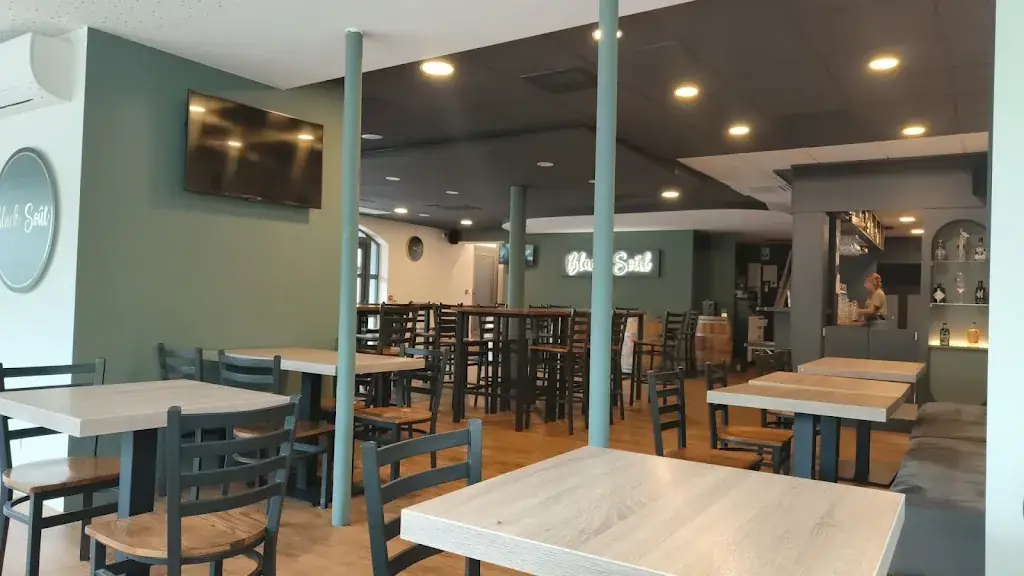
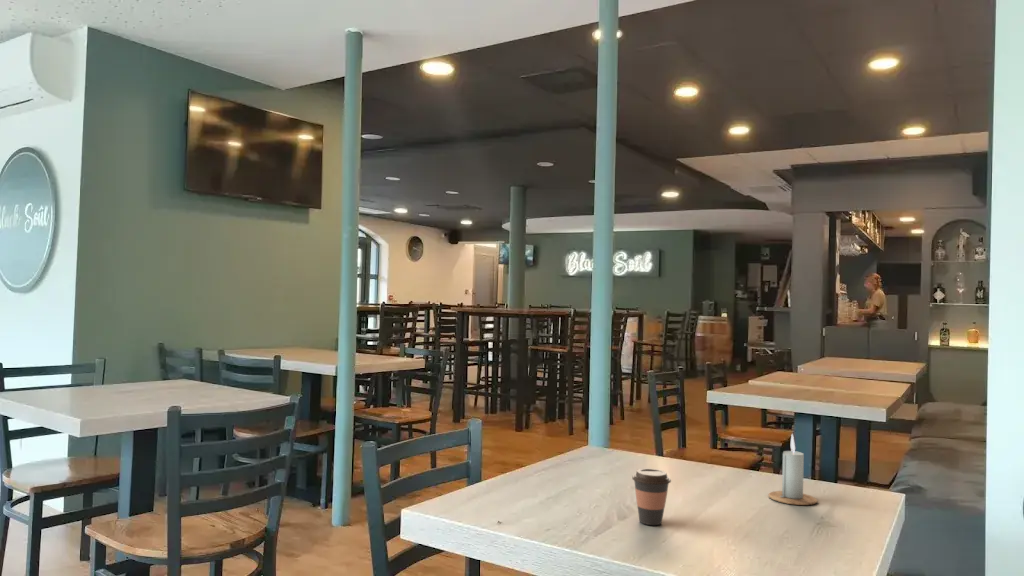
+ candle (793, 465)
+ coffee cup (651, 496)
